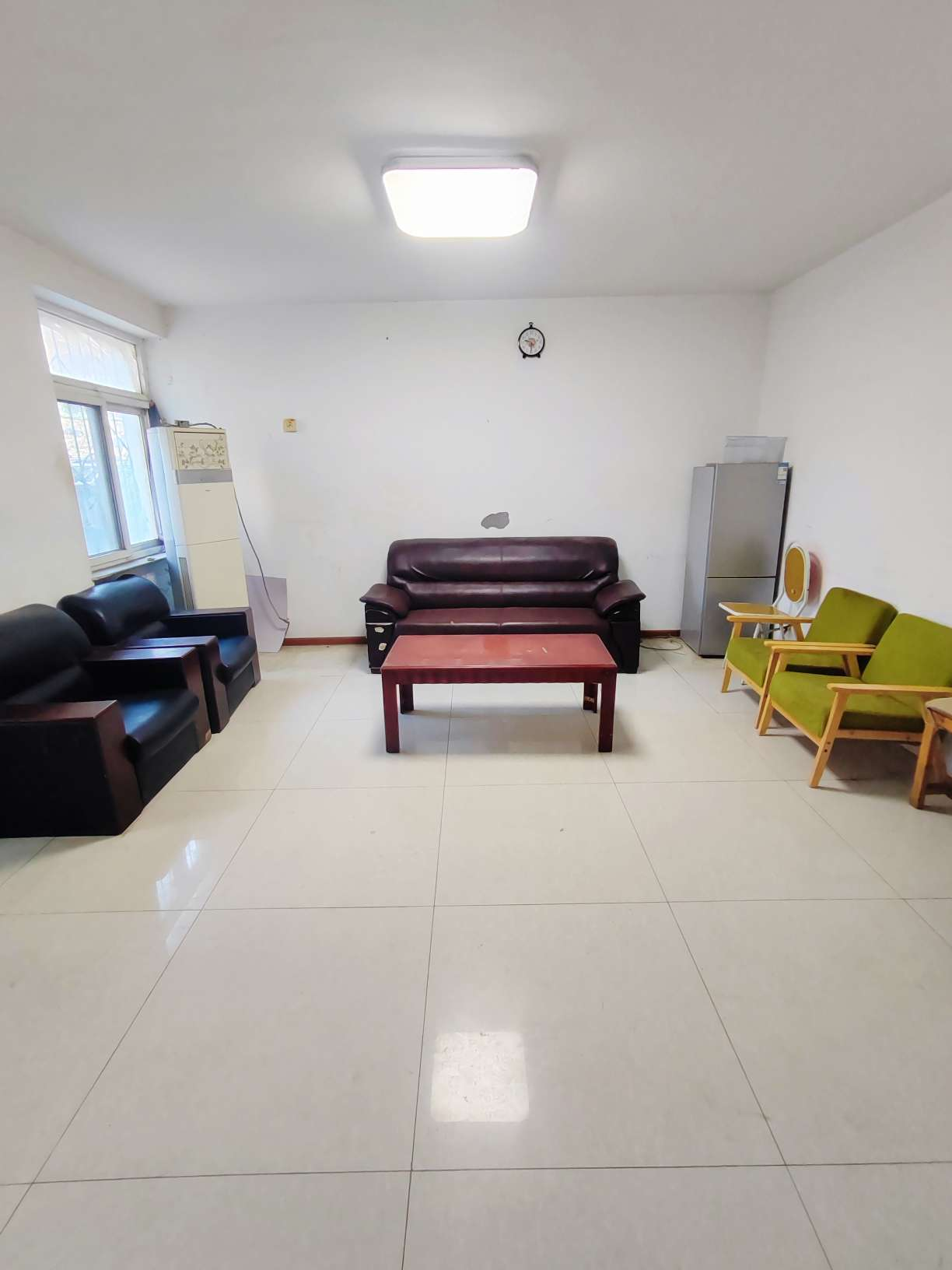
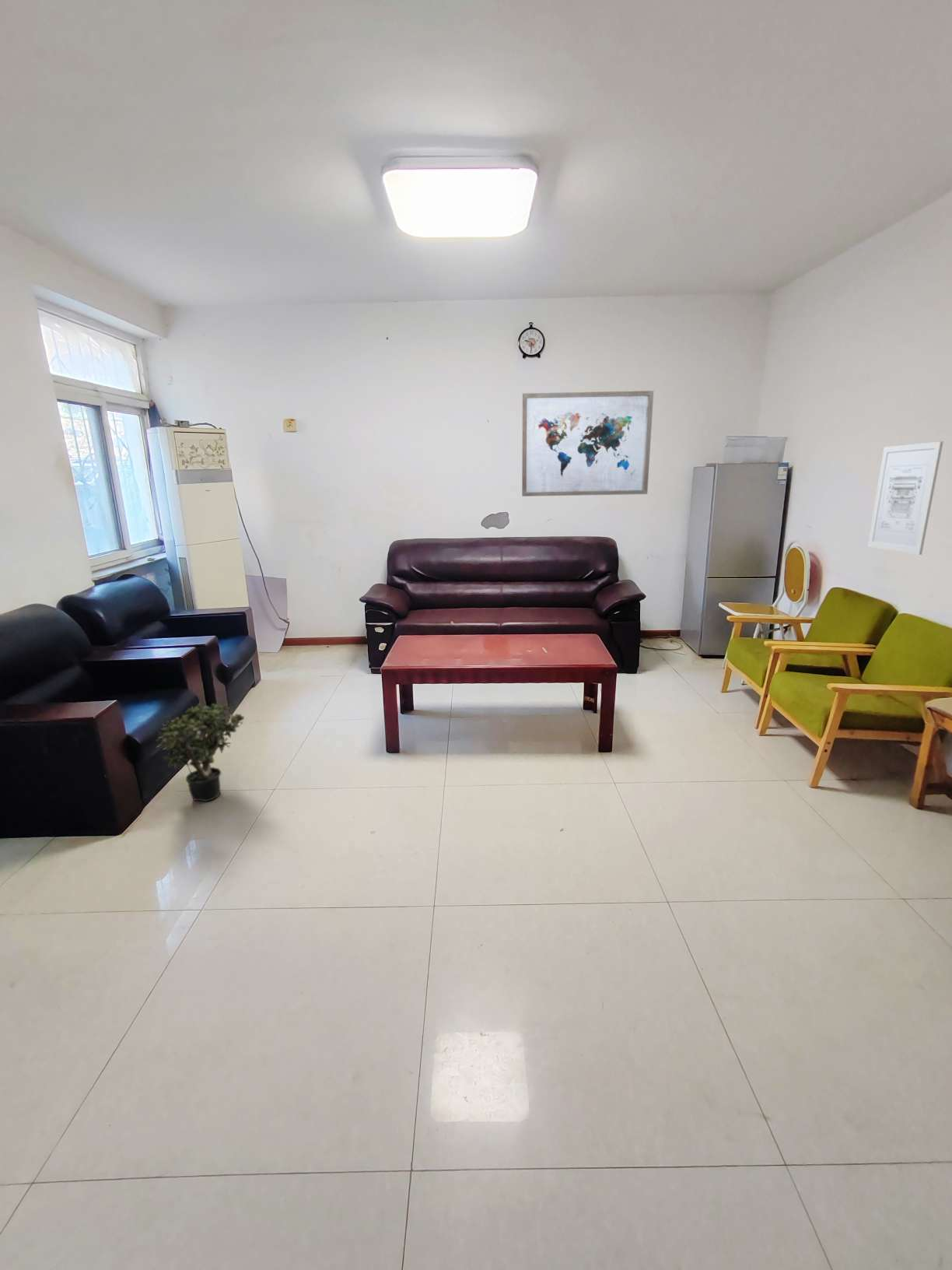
+ potted plant (206, 749)
+ wall art (586, 444)
+ wall art (901, 498)
